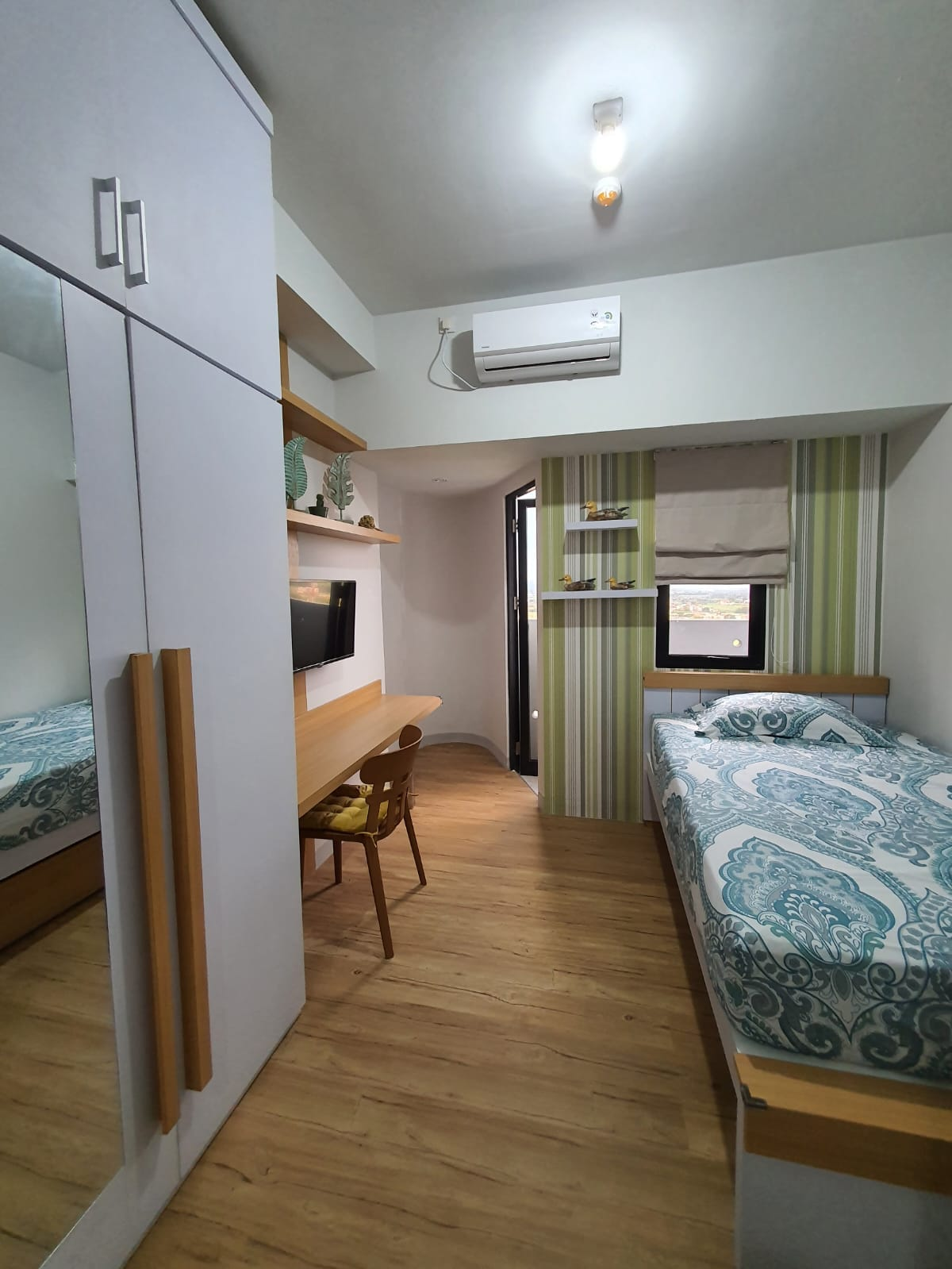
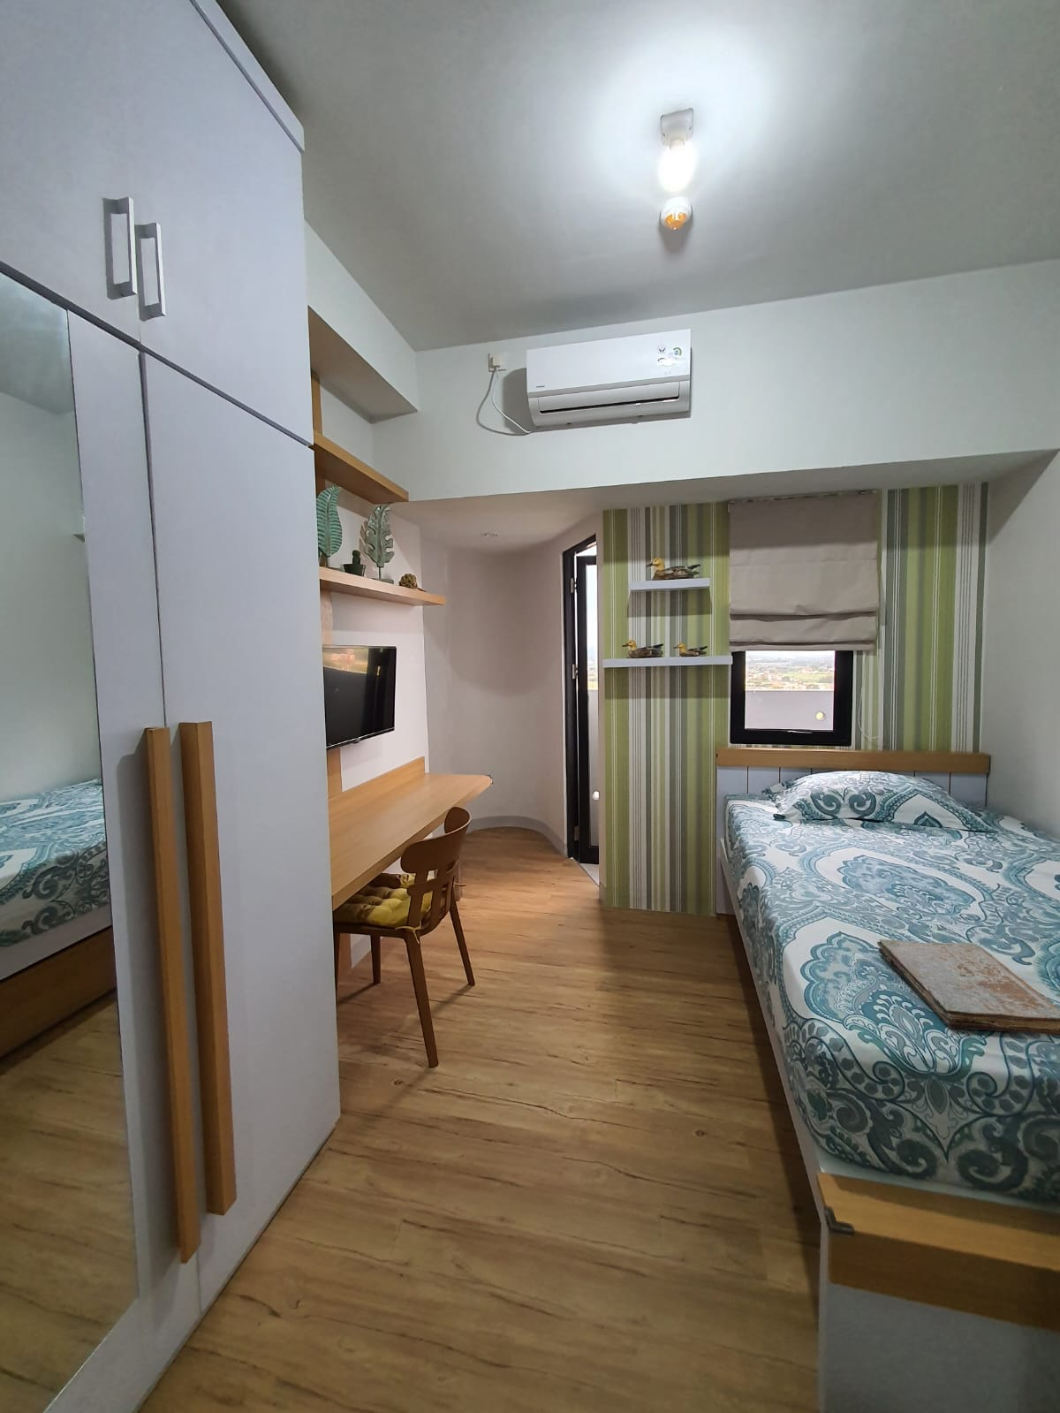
+ book (964, 981)
